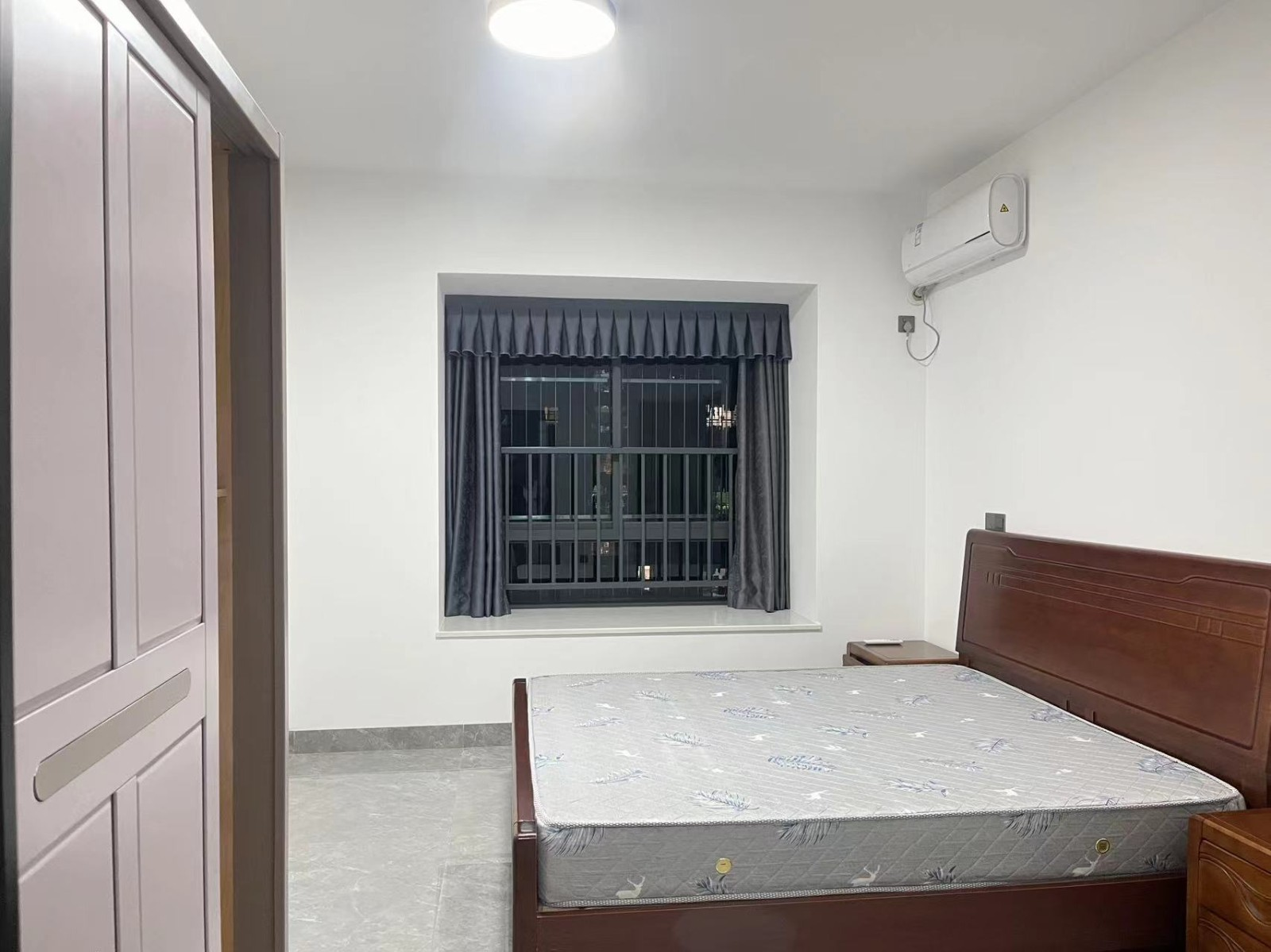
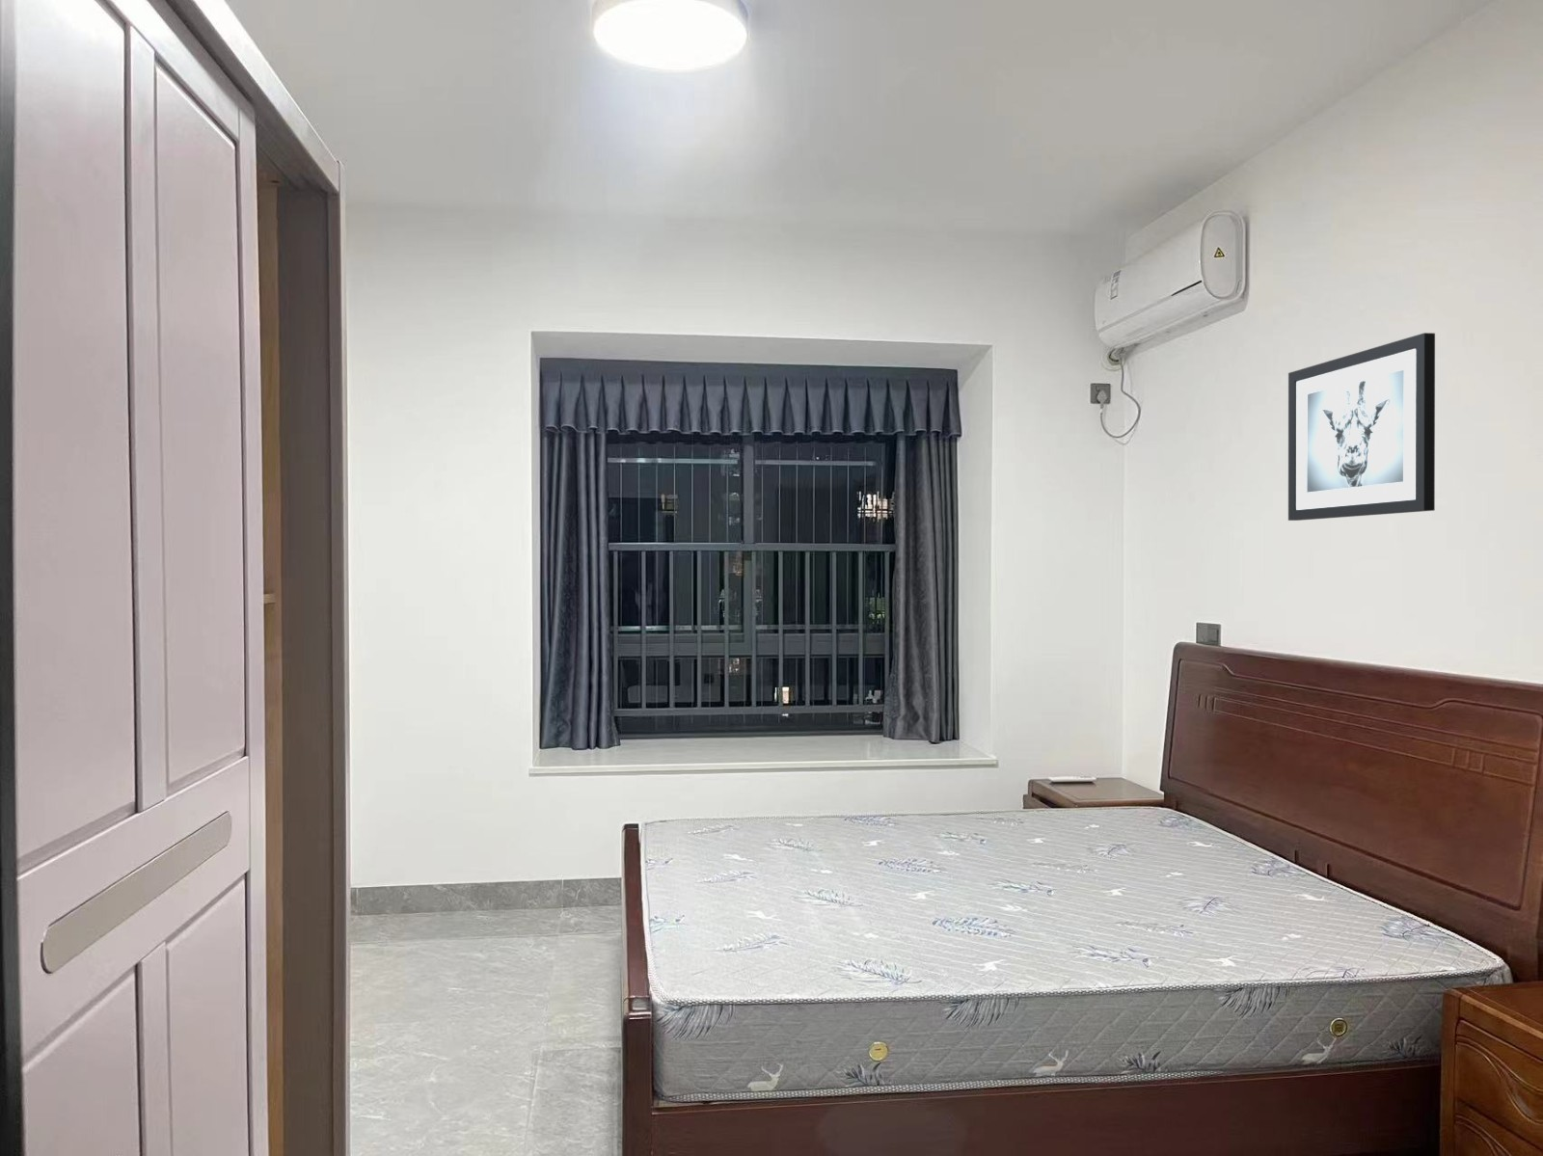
+ wall art (1354, 435)
